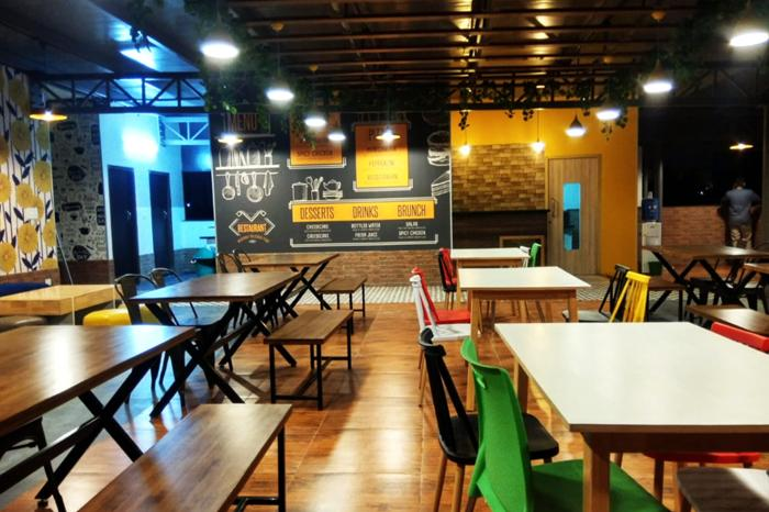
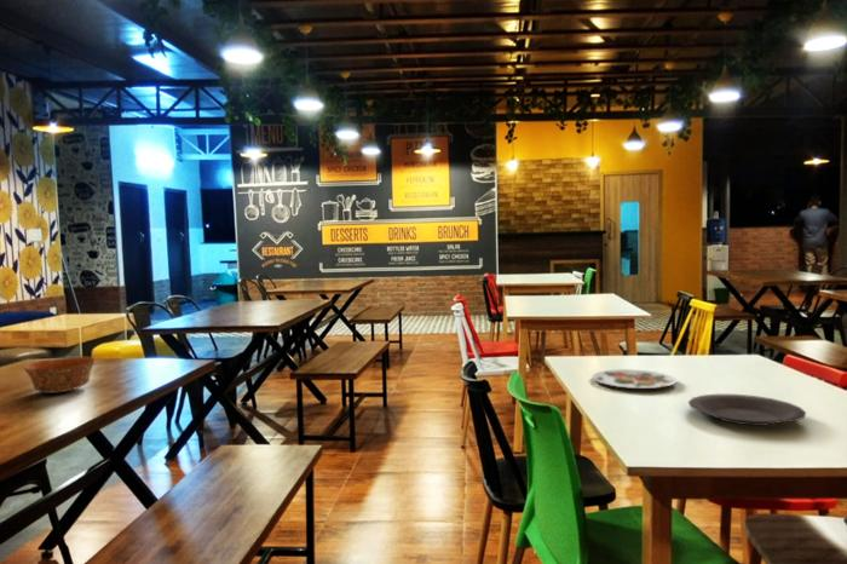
+ bowl (60, 376)
+ plate (744, 412)
+ plate (633, 379)
